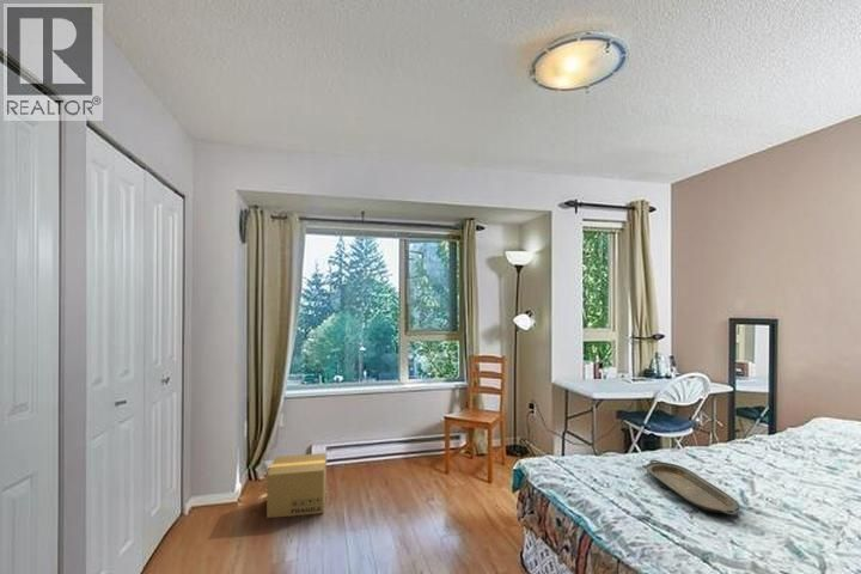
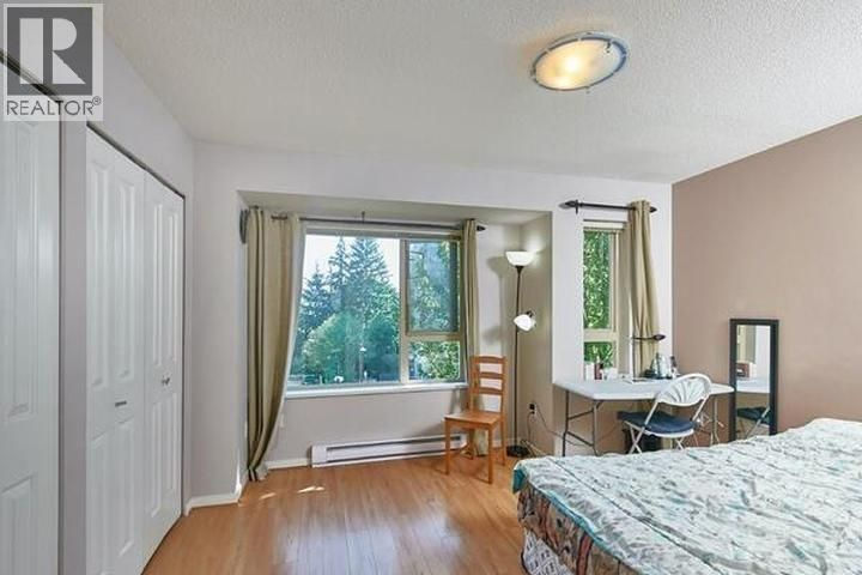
- serving tray (688, 486)
- cardboard box (298, 483)
